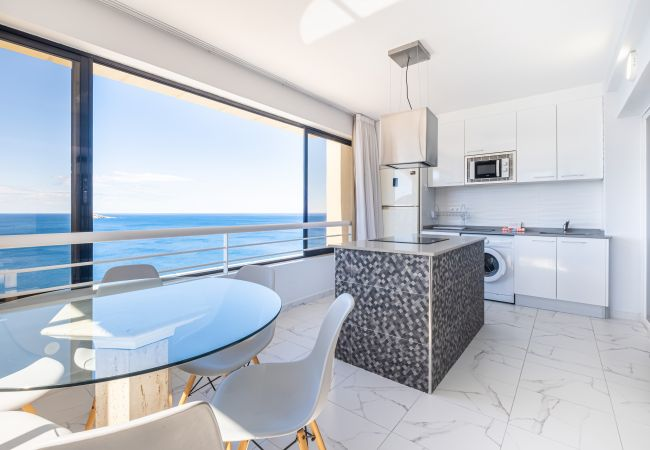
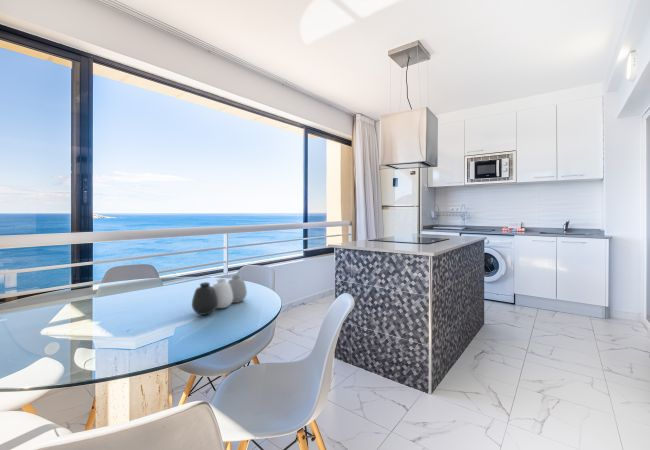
+ vase (221, 293)
